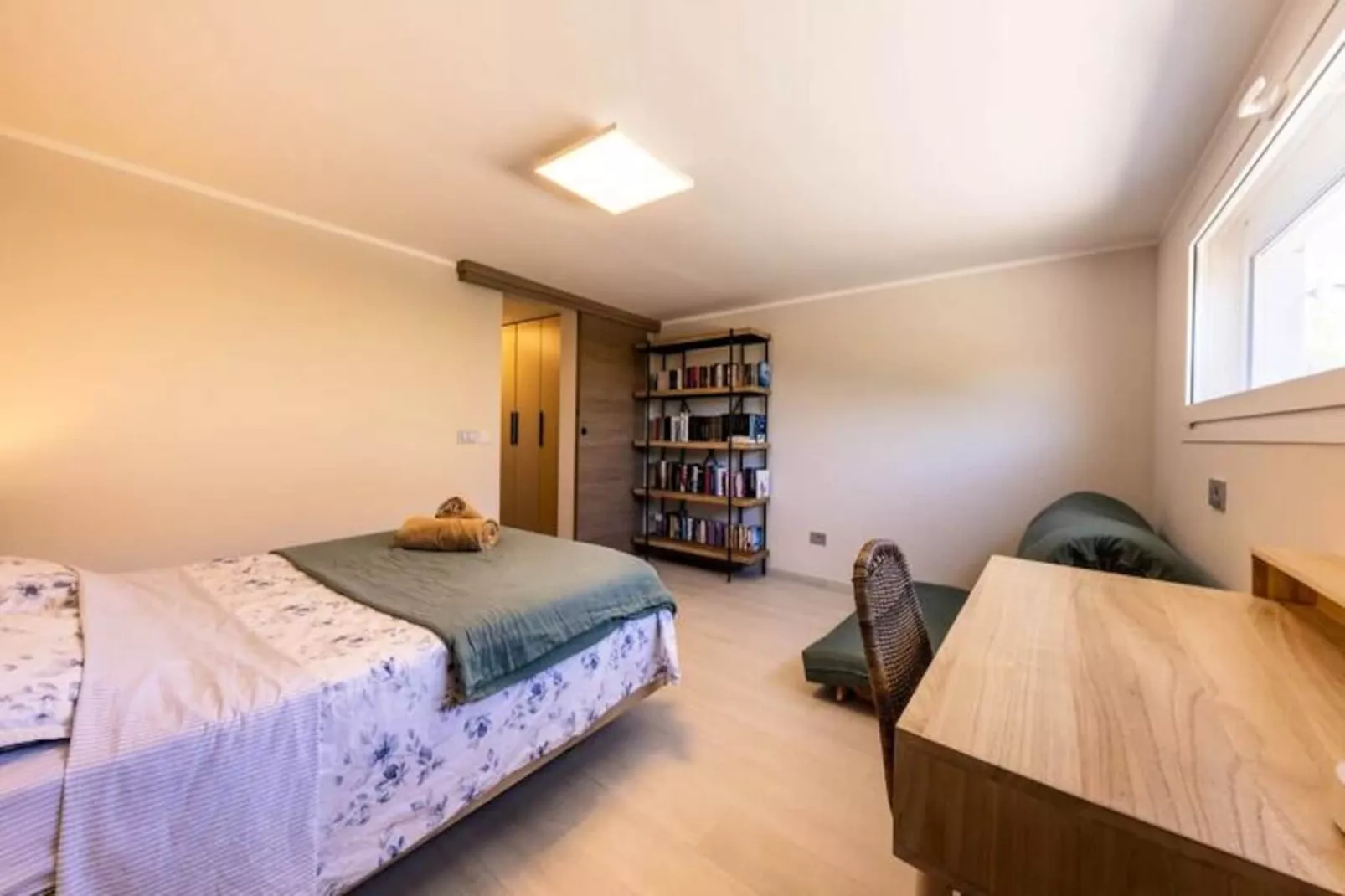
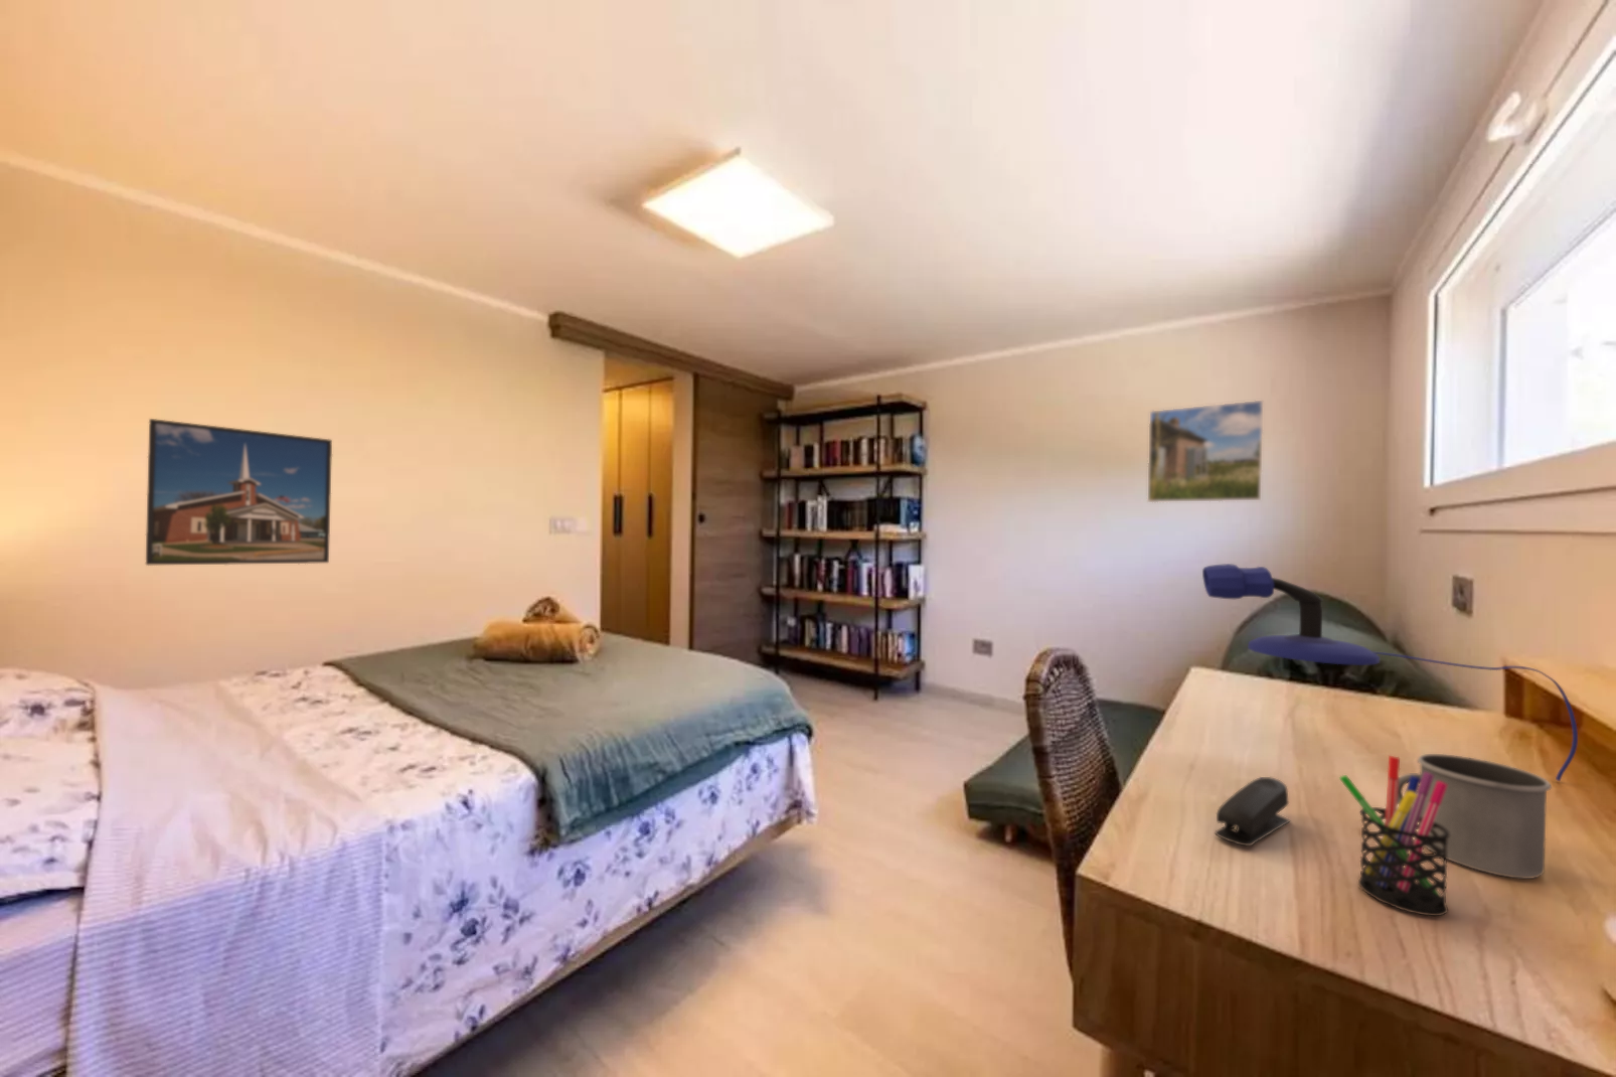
+ stapler (1254, 808)
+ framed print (246, 496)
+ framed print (1203, 453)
+ pen holder (1391, 827)
+ mug (1463, 808)
+ microphone (1362, 662)
